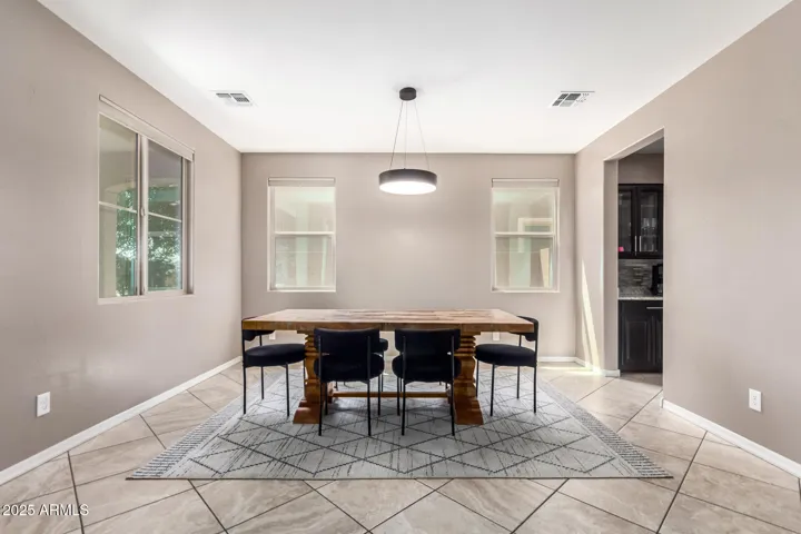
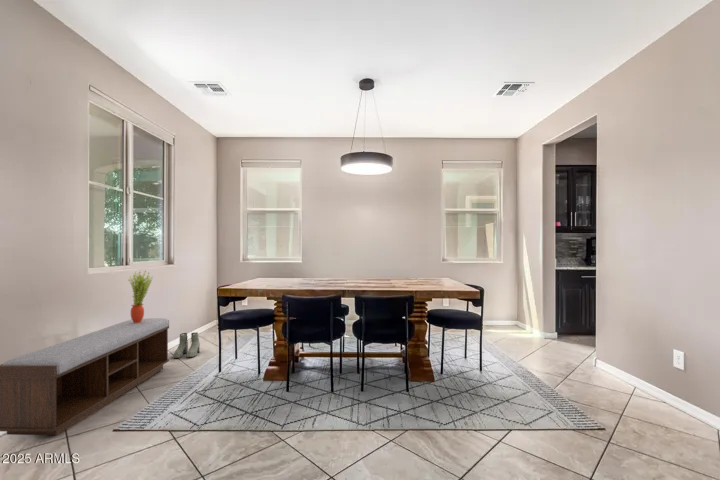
+ boots (187, 344)
+ bench (102, 364)
+ potted plant (141, 295)
